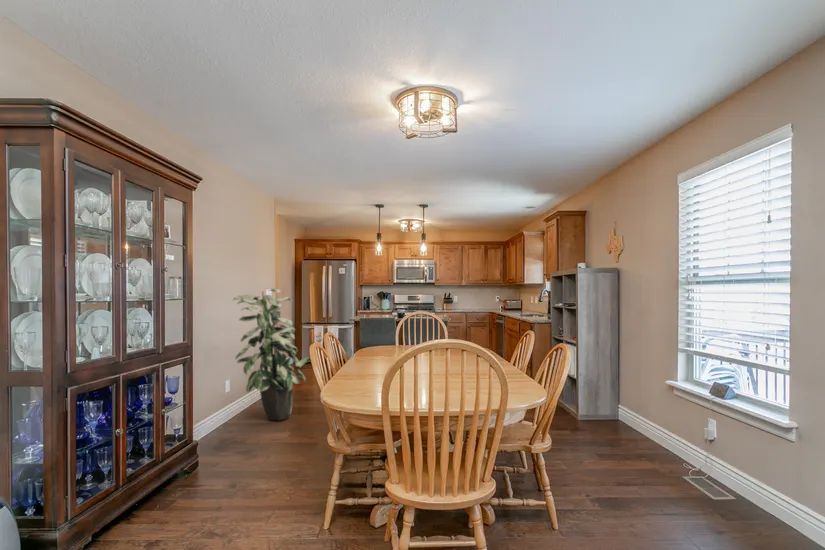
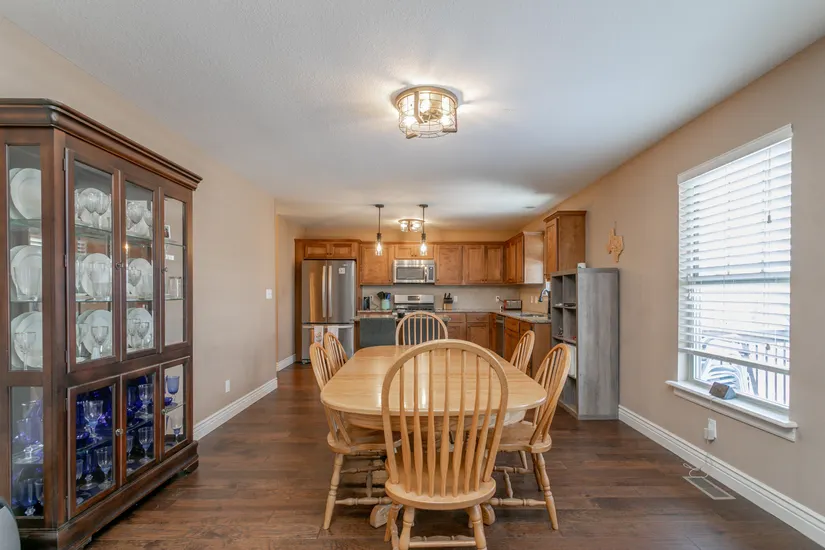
- indoor plant (270, 354)
